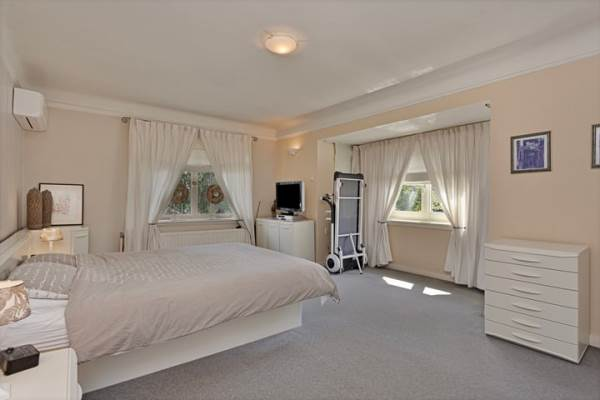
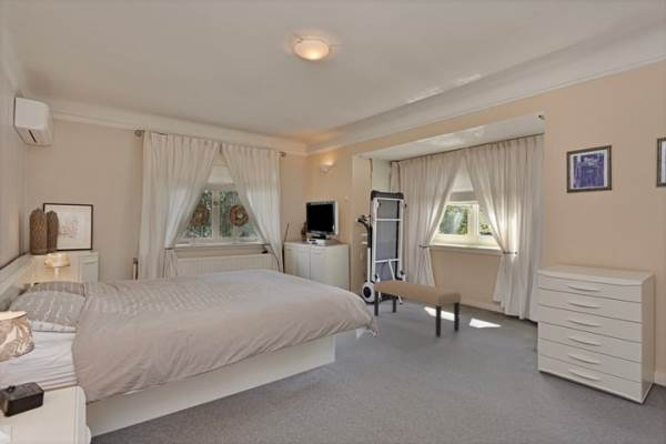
+ bench (414, 300)
